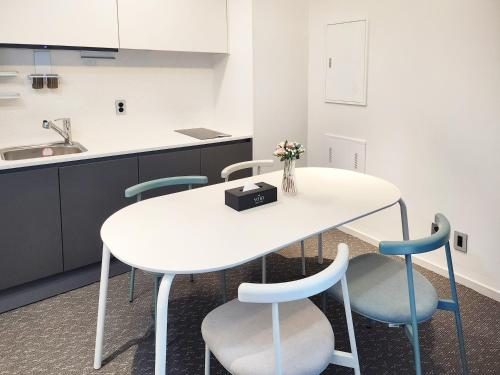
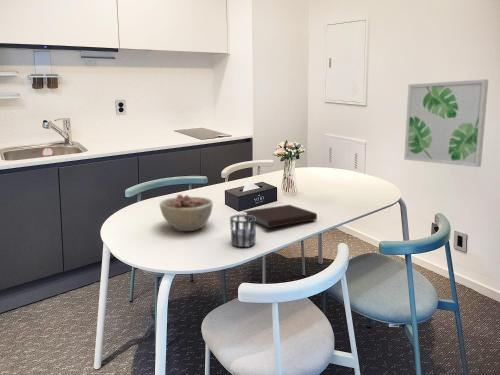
+ notebook (279, 215)
+ wall art (442, 123)
+ cup (243, 230)
+ bowl (186, 210)
